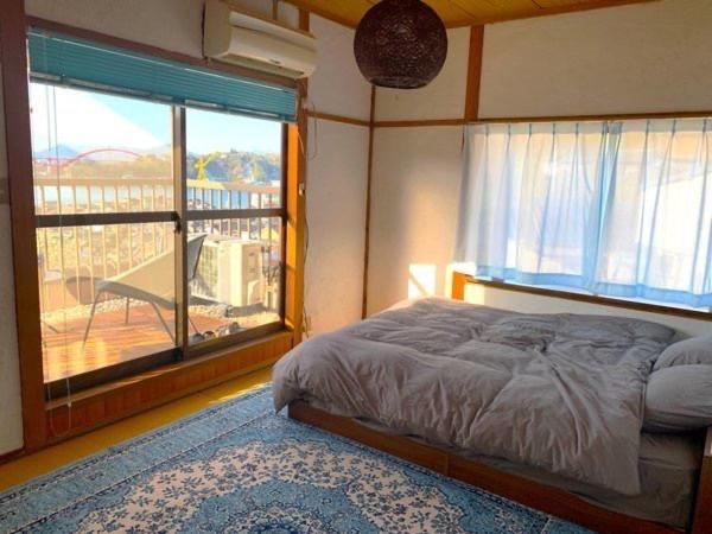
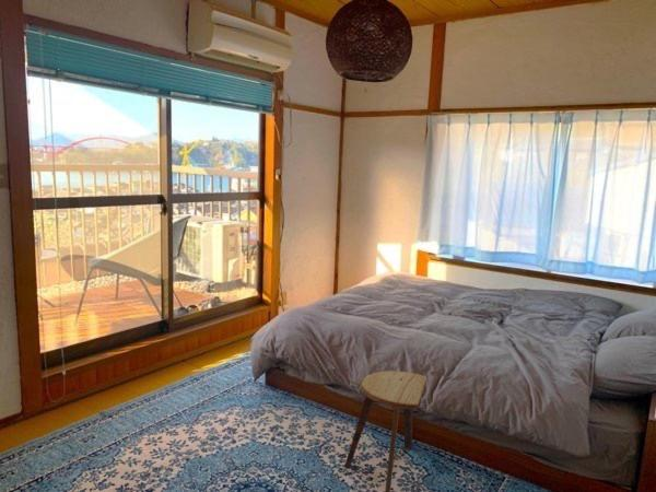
+ stool (391, 427)
